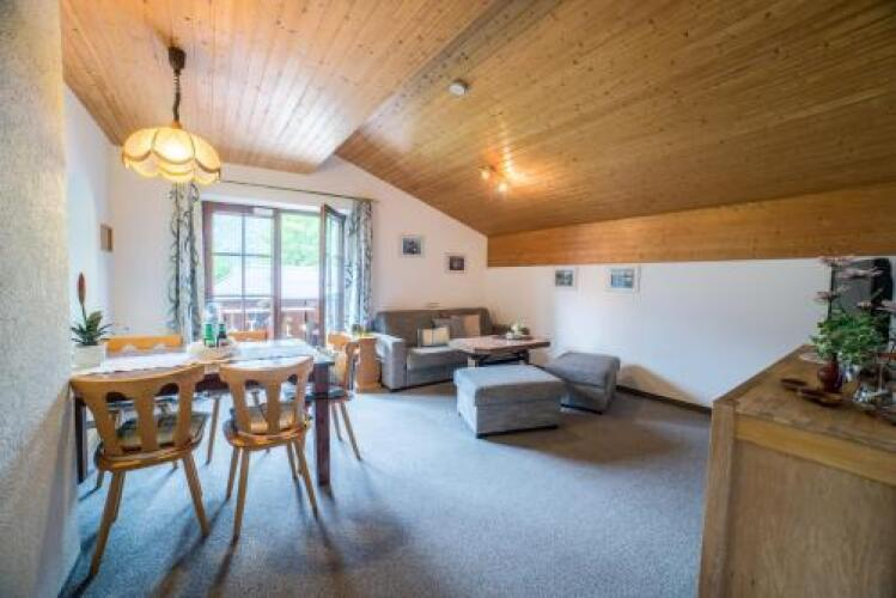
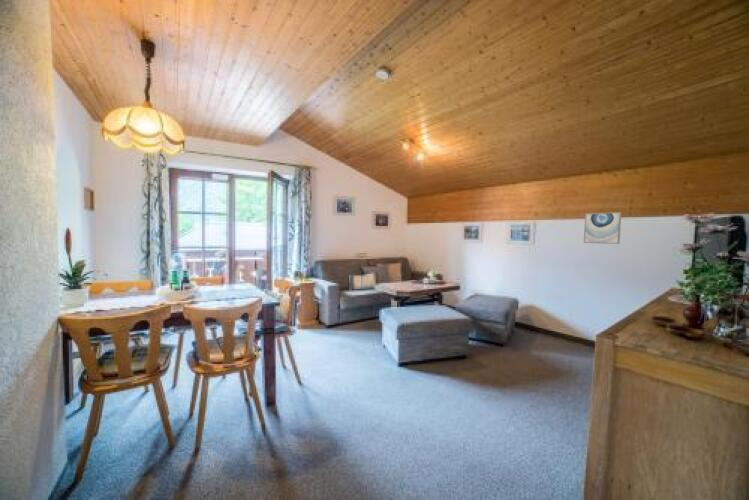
+ wall art (601, 228)
